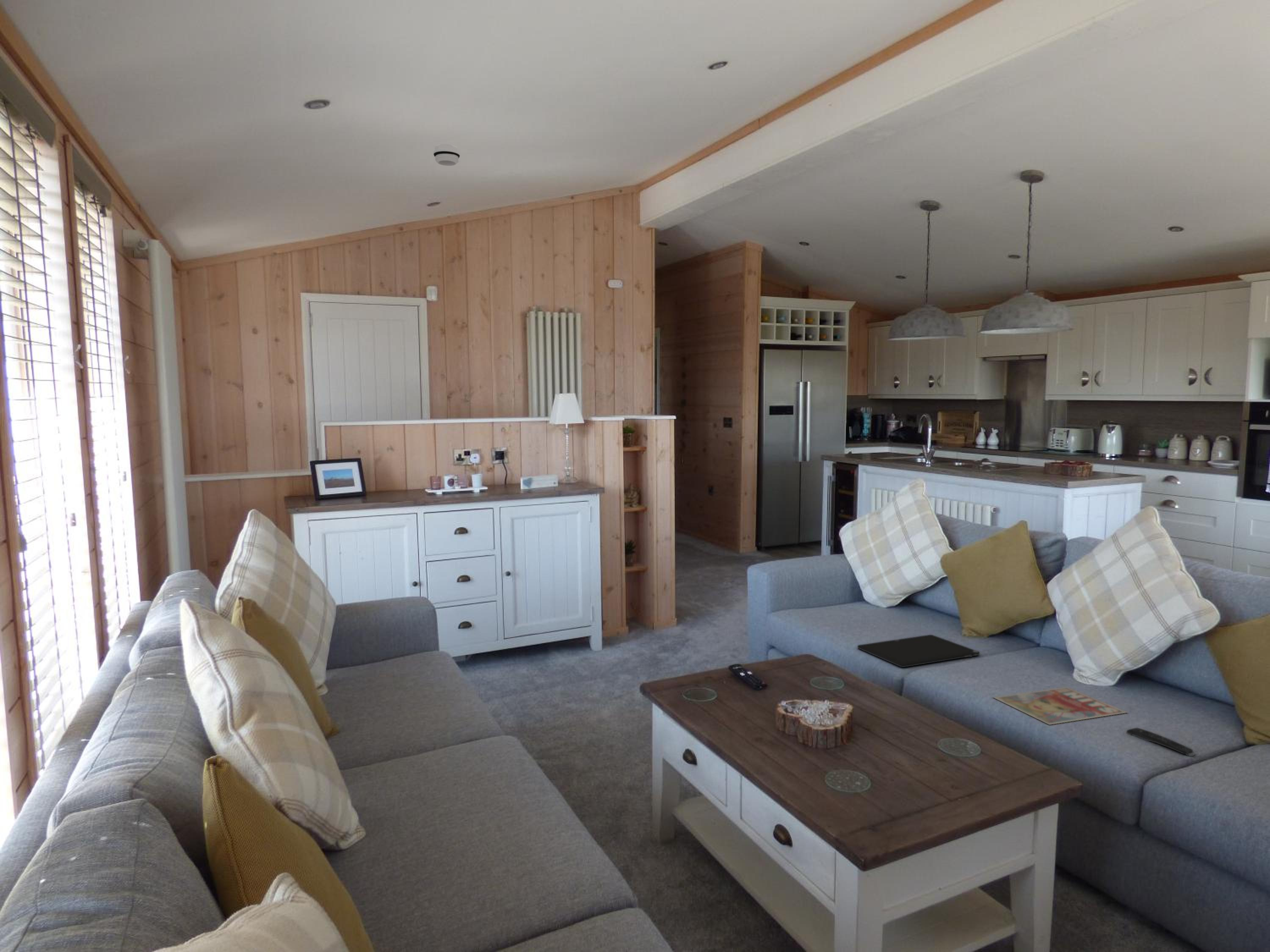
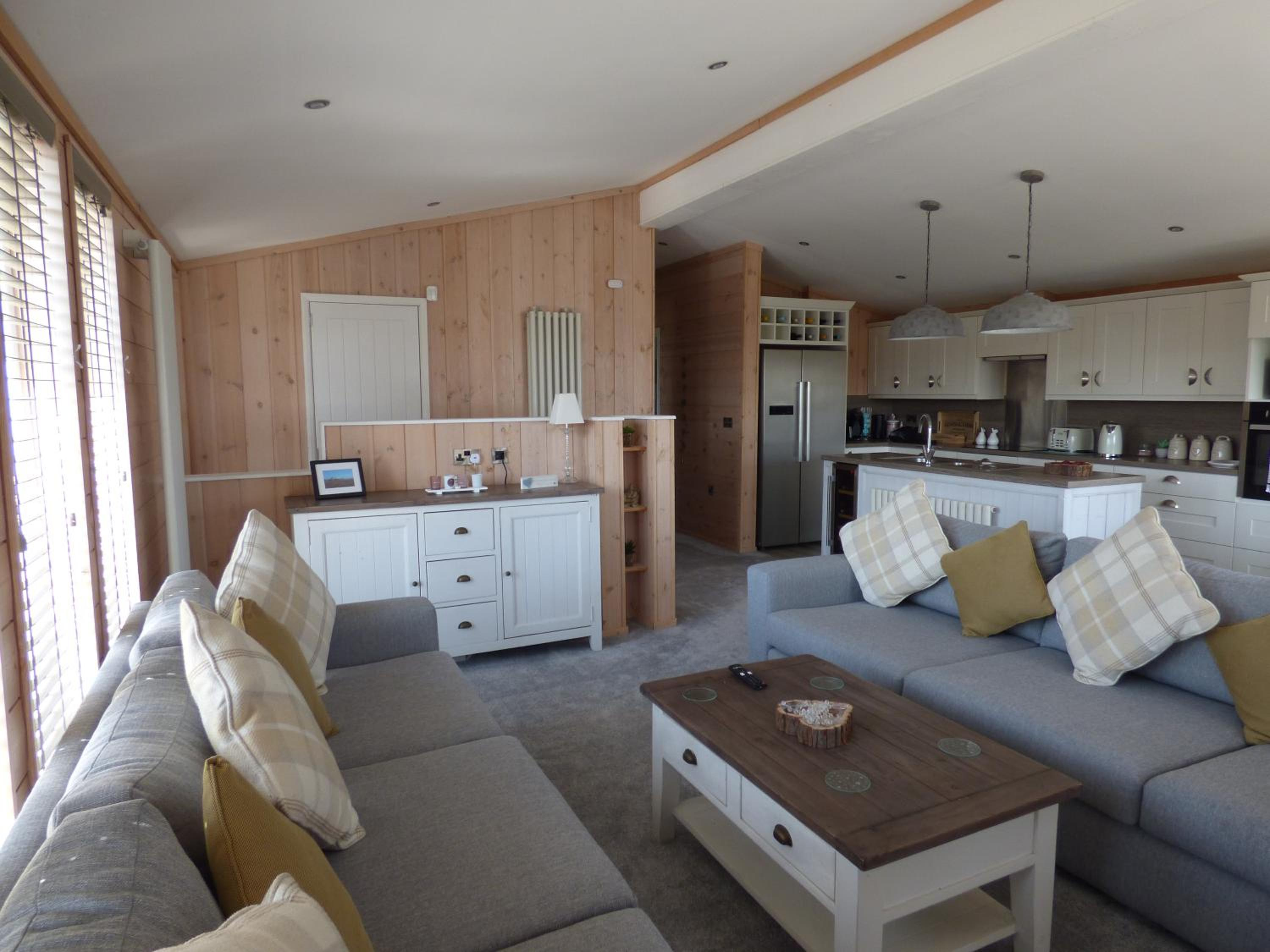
- remote control (1161, 741)
- tablet (917, 650)
- magazine (1058, 704)
- smoke detector (447, 155)
